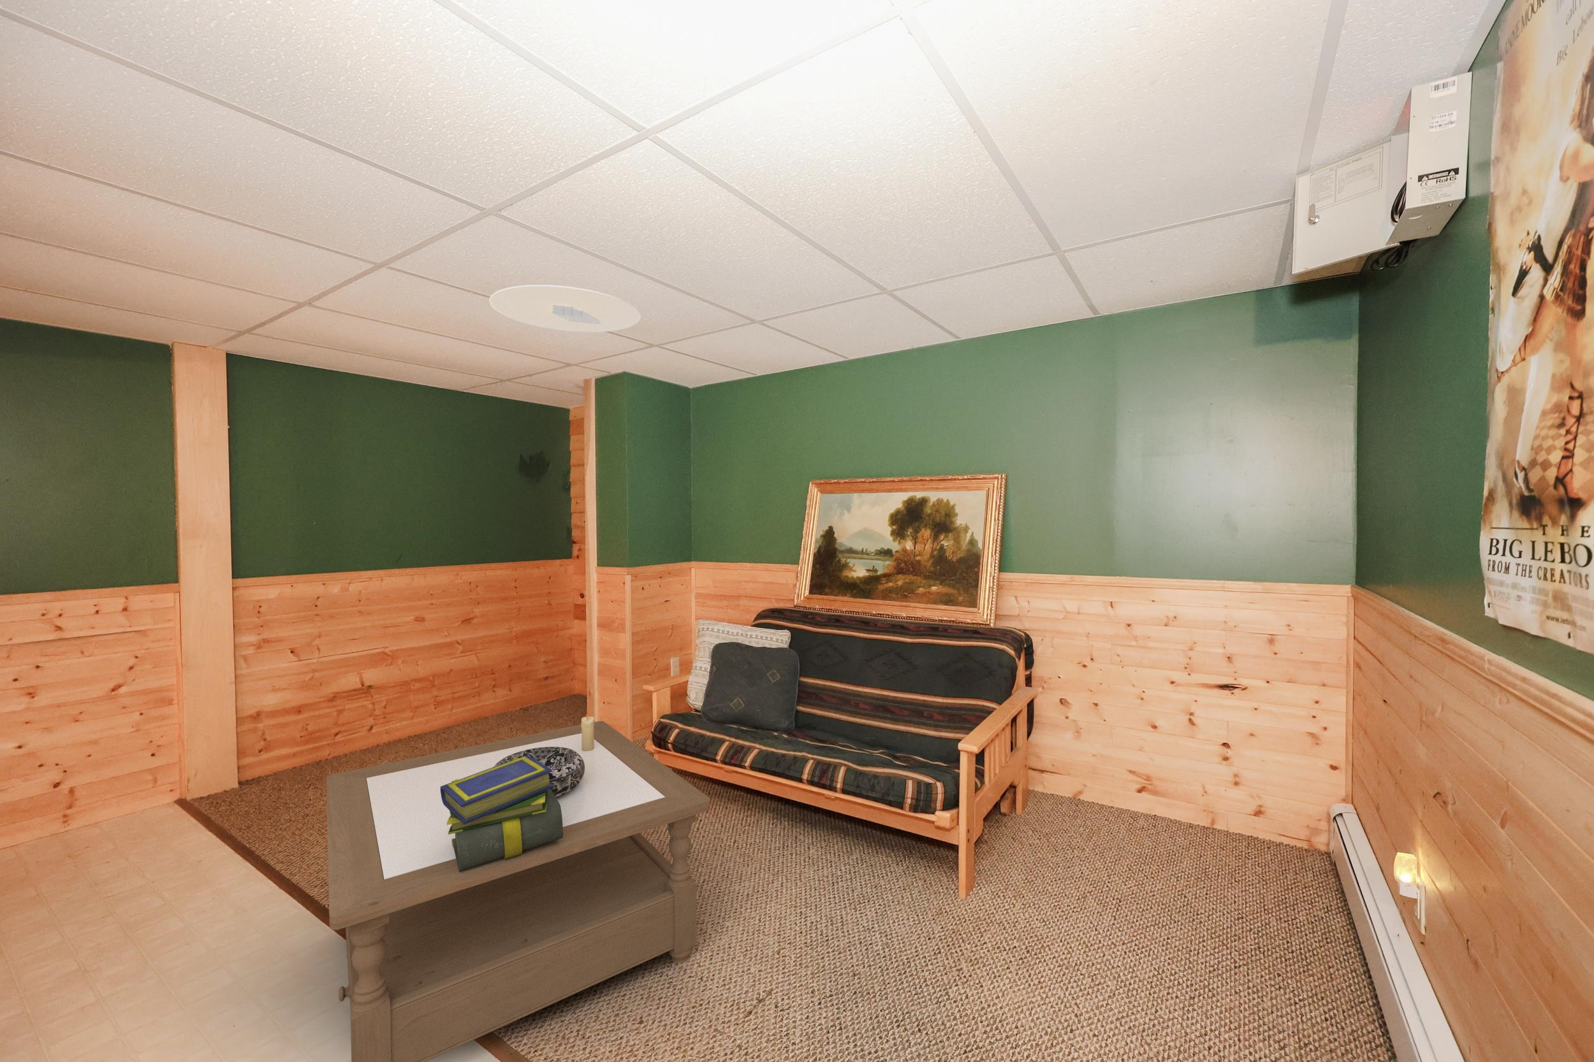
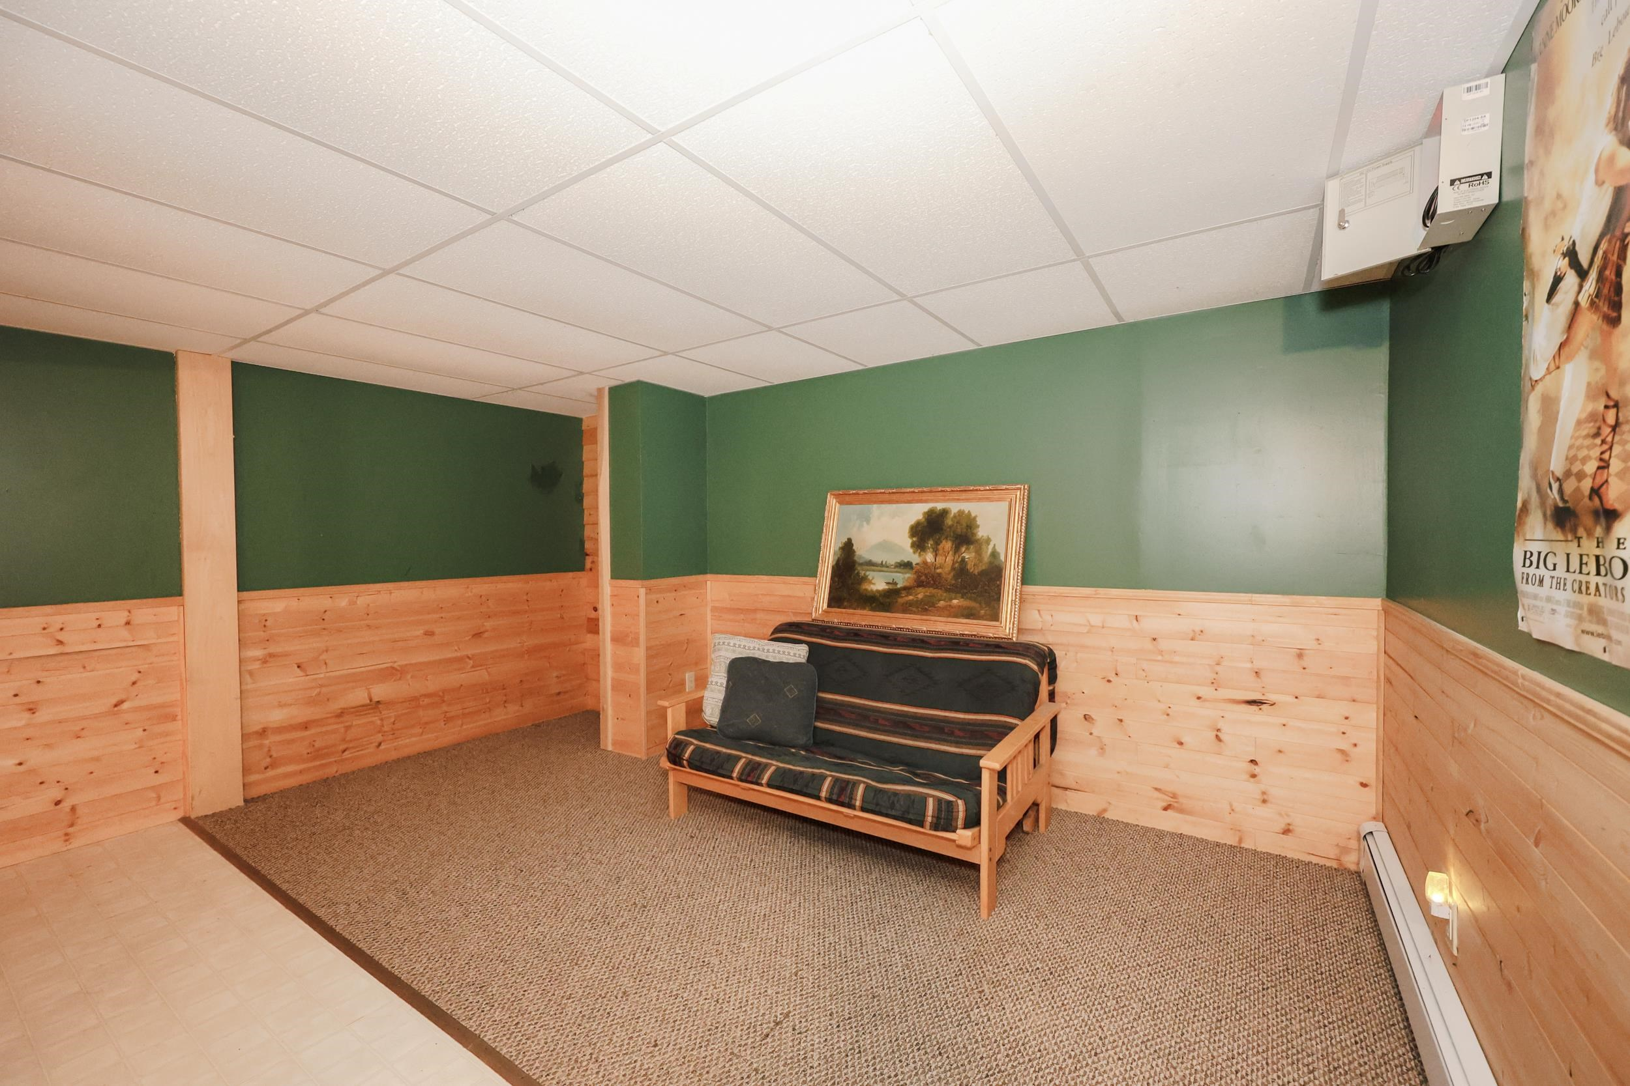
- coffee table (511, 864)
- stack of books (502, 808)
- ceiling light (567, 305)
- decorative bowl (548, 774)
- candle (588, 729)
